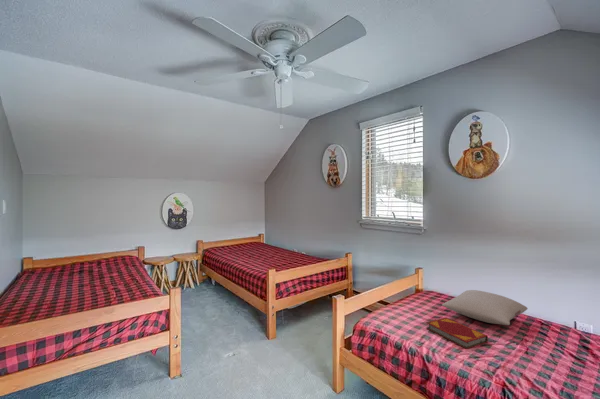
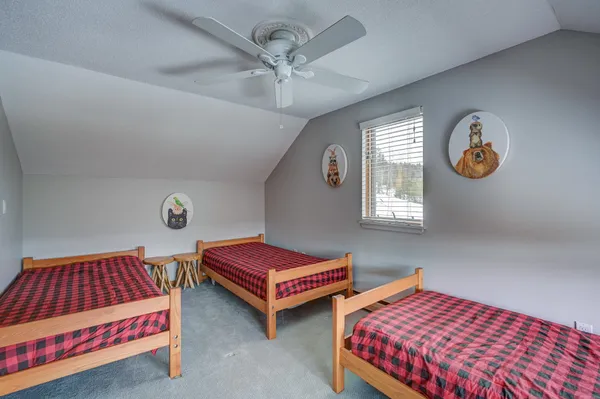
- pillow (483, 306)
- hardback book (455, 331)
